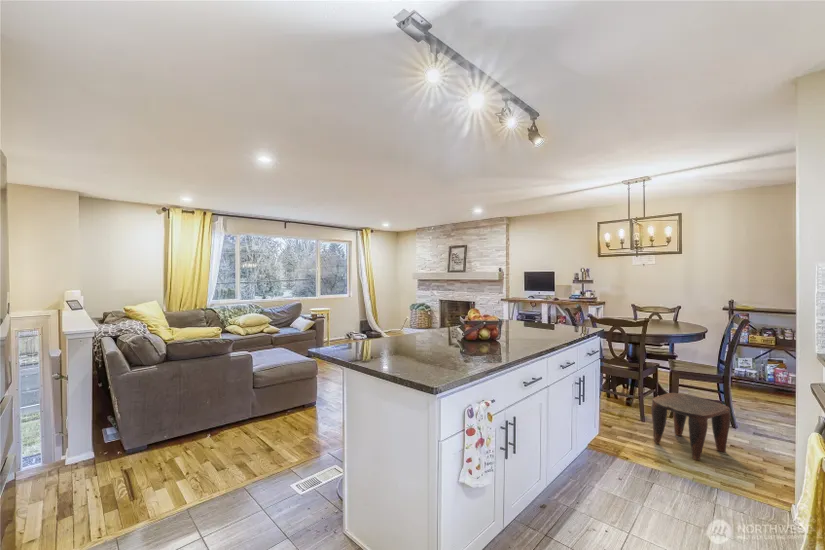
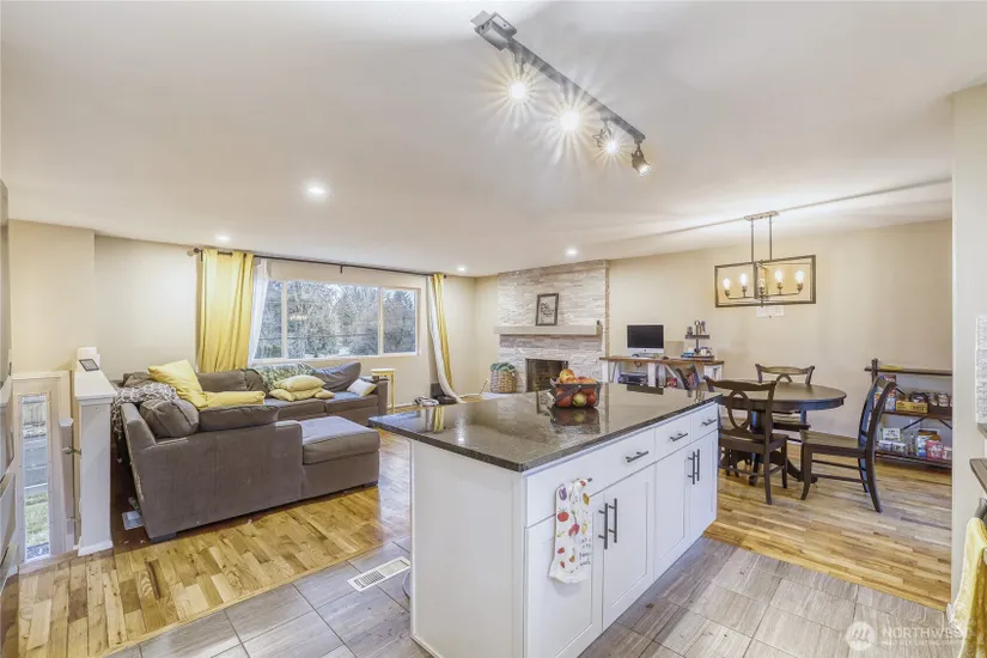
- stool (689, 424)
